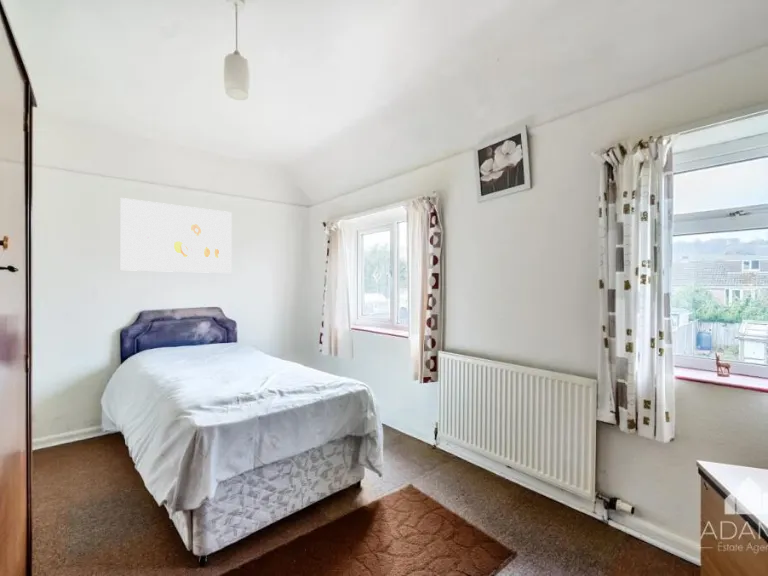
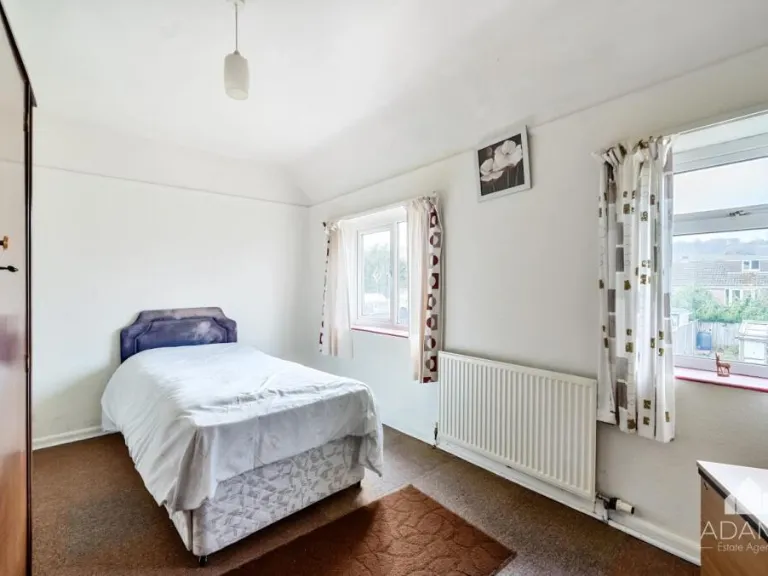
- wall art (180, 238)
